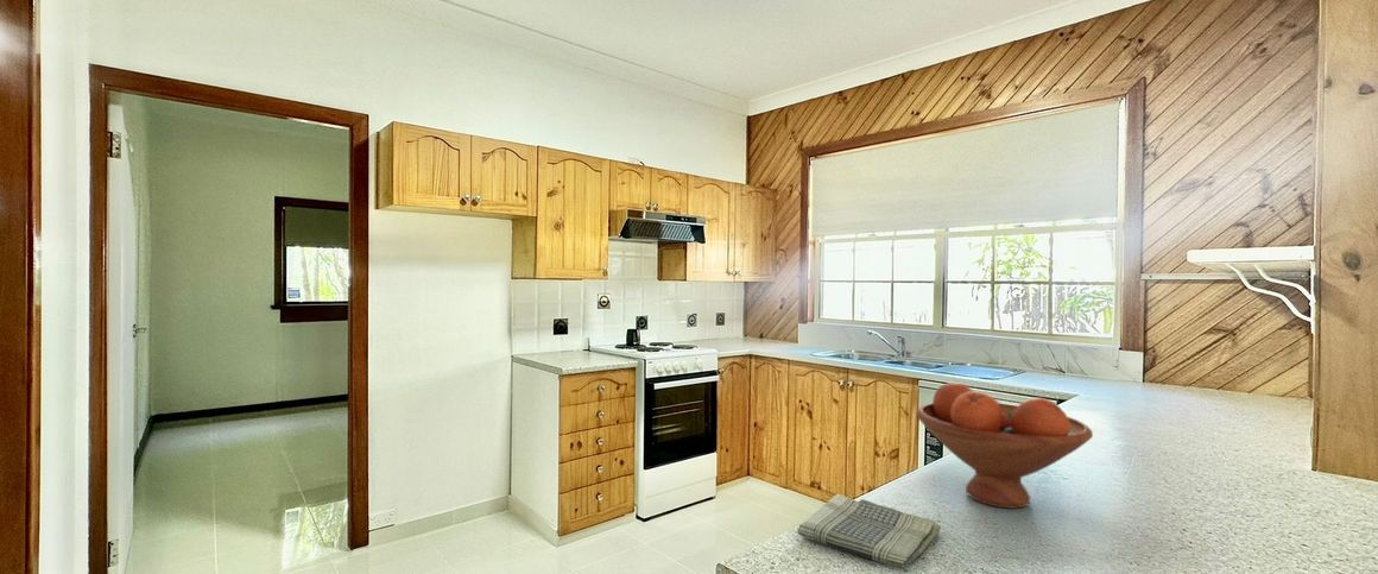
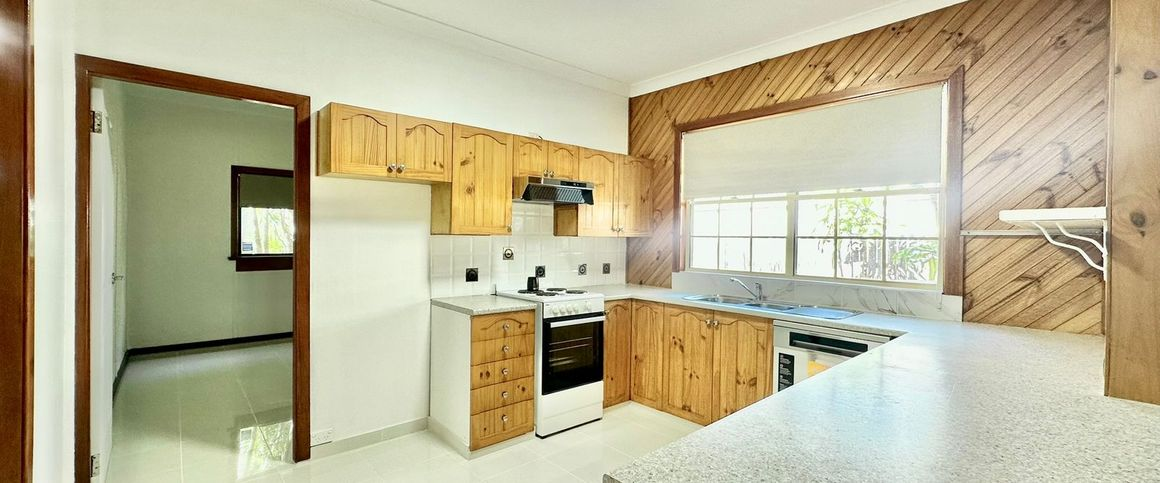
- fruit bowl (998, 442)
- dish towel (870, 525)
